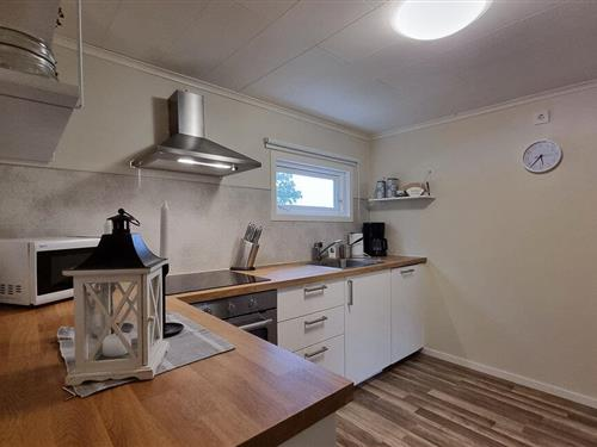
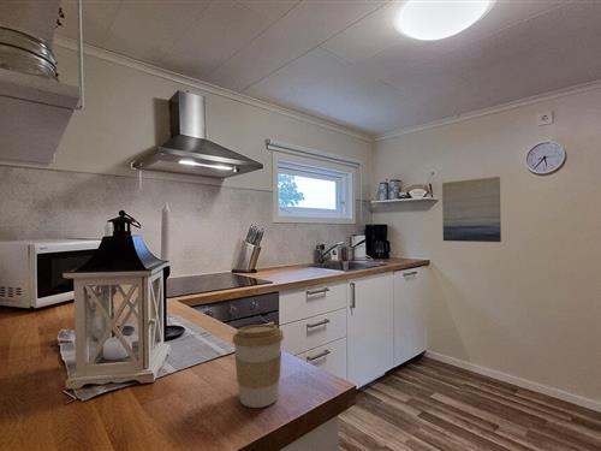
+ coffee cup (258, 361)
+ wall art (469, 210)
